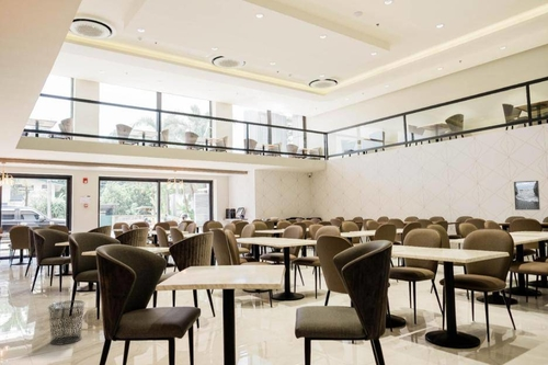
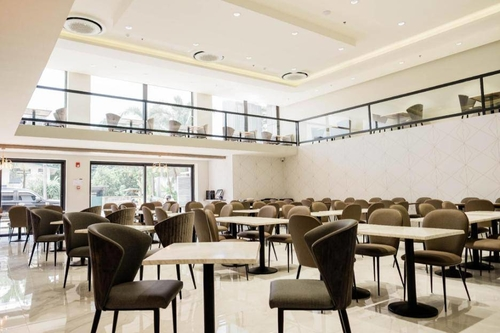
- waste bin (66, 321)
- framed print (526, 195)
